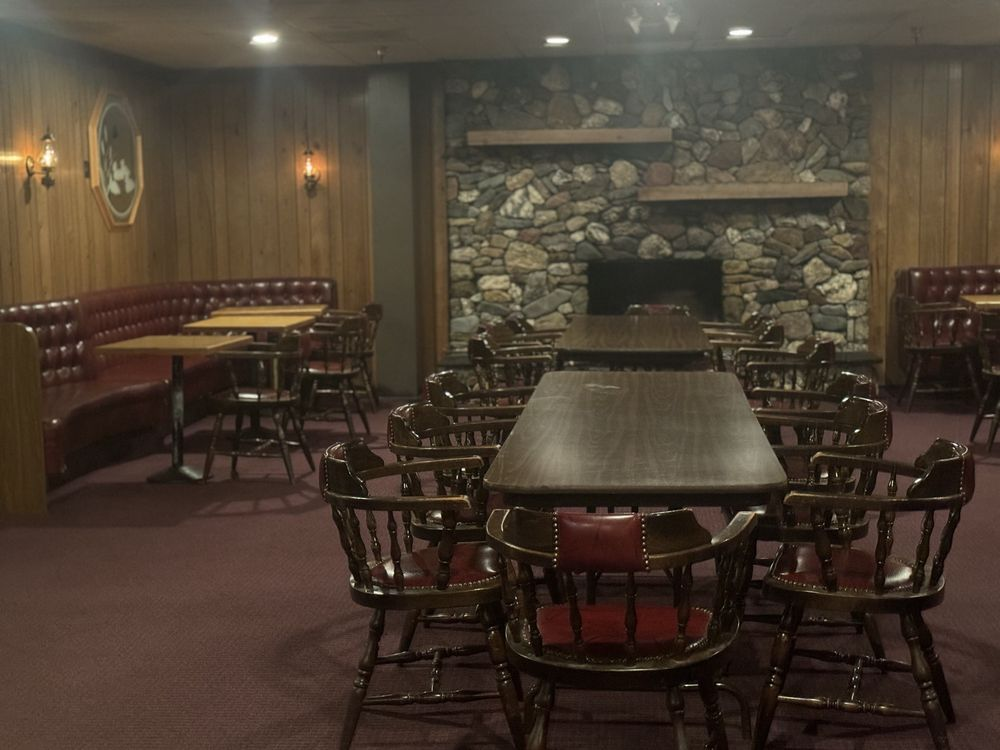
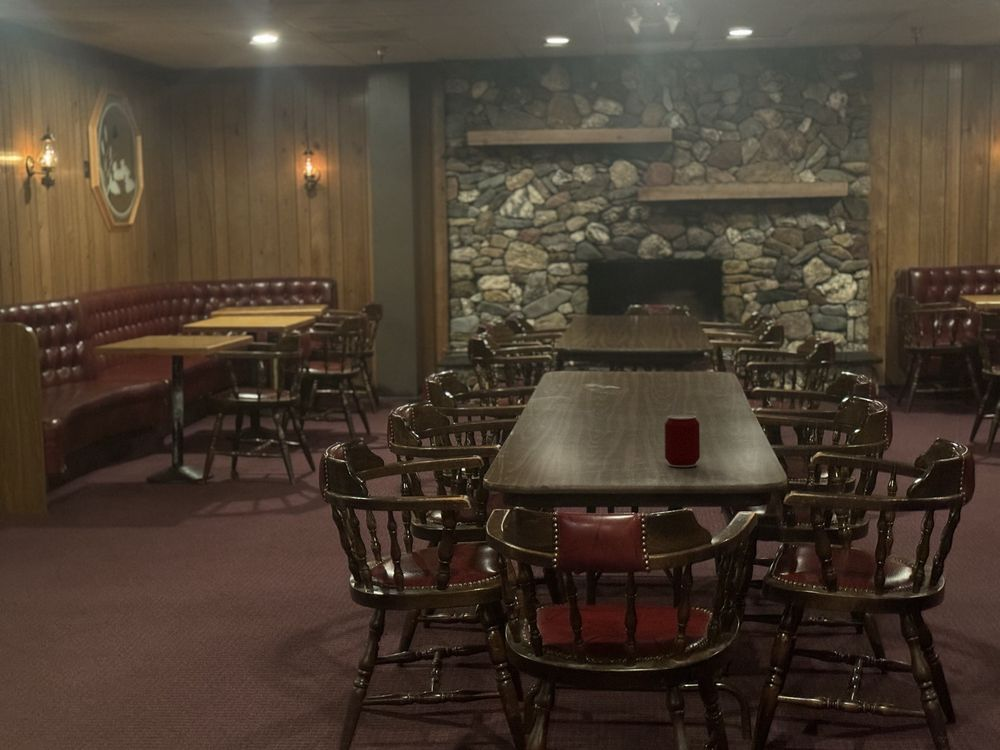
+ can (682, 440)
